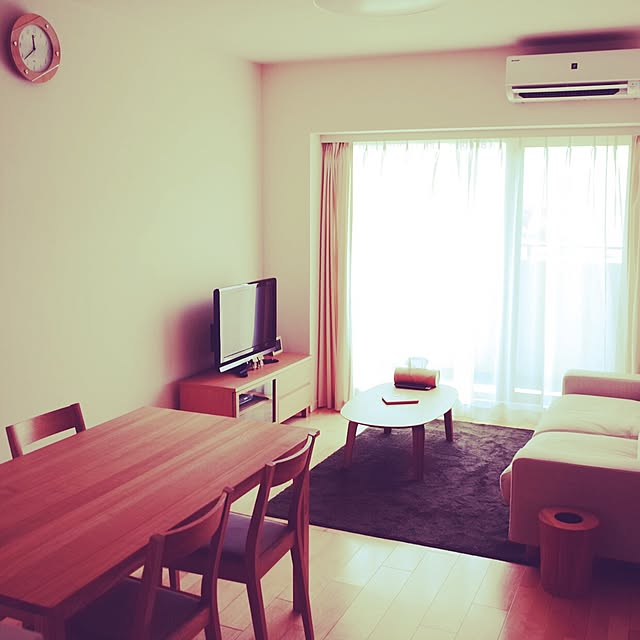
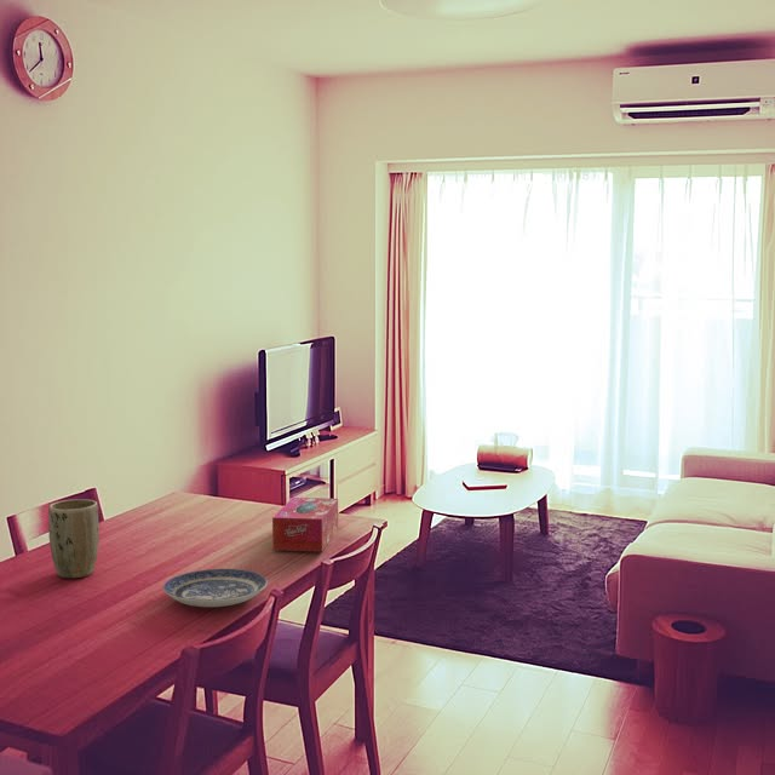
+ plant pot (74, 539)
+ tissue box (306, 523)
+ plate (216, 590)
